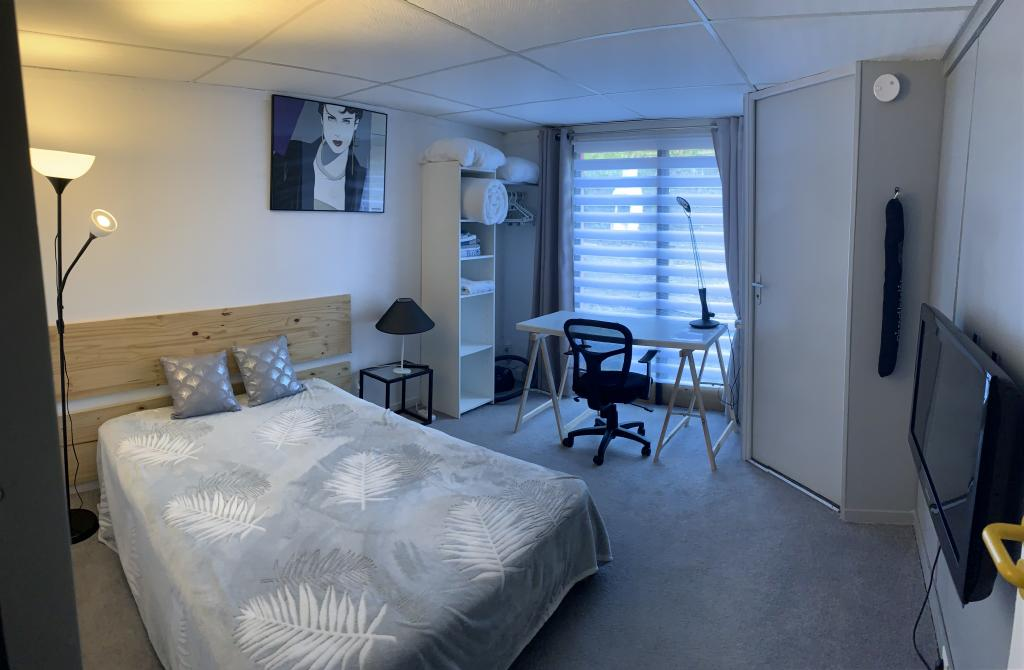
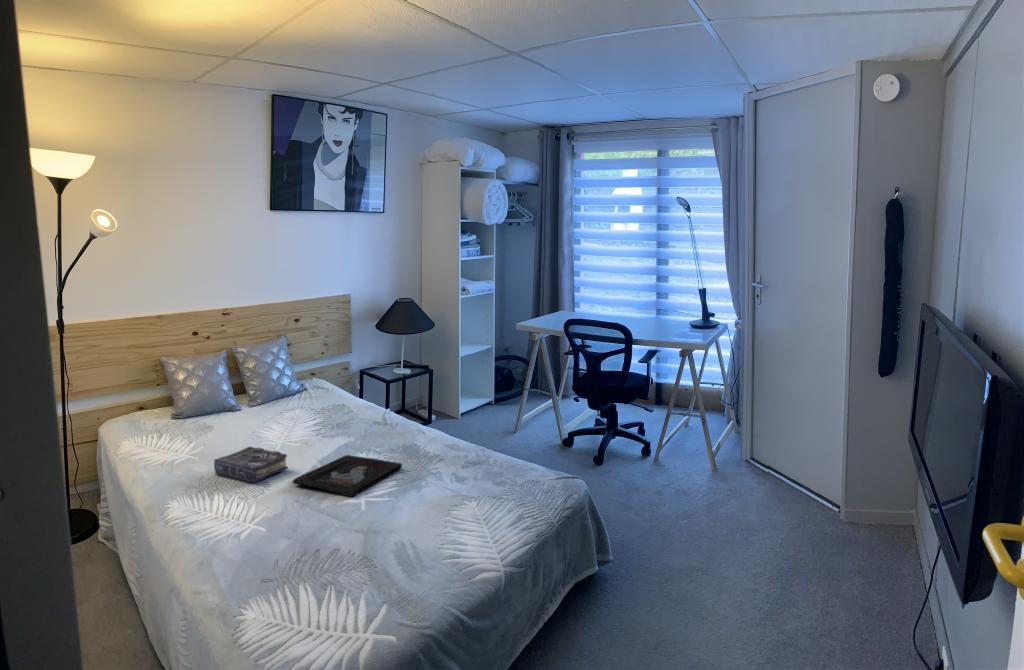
+ decorative tray (349, 474)
+ book (251, 463)
